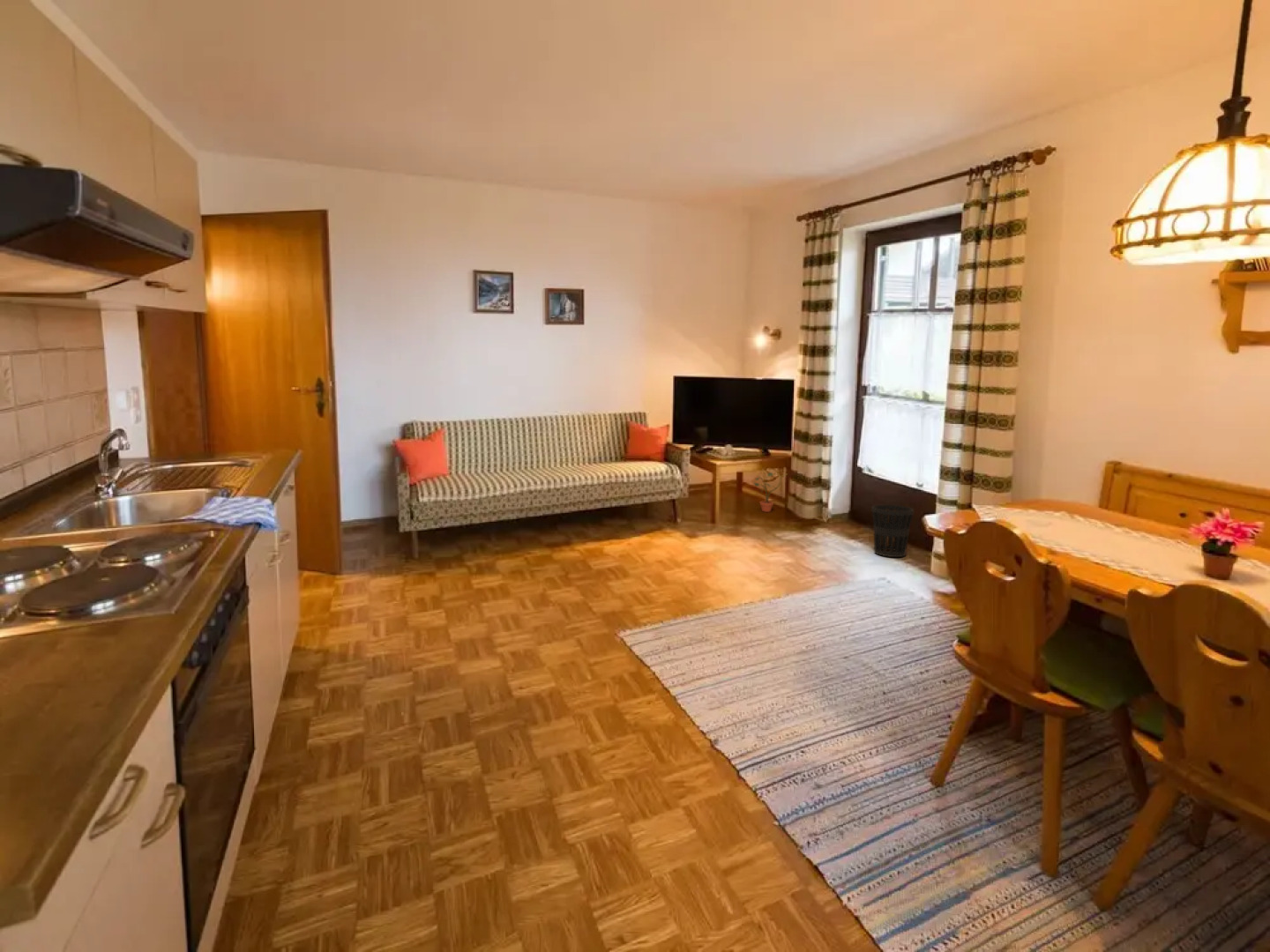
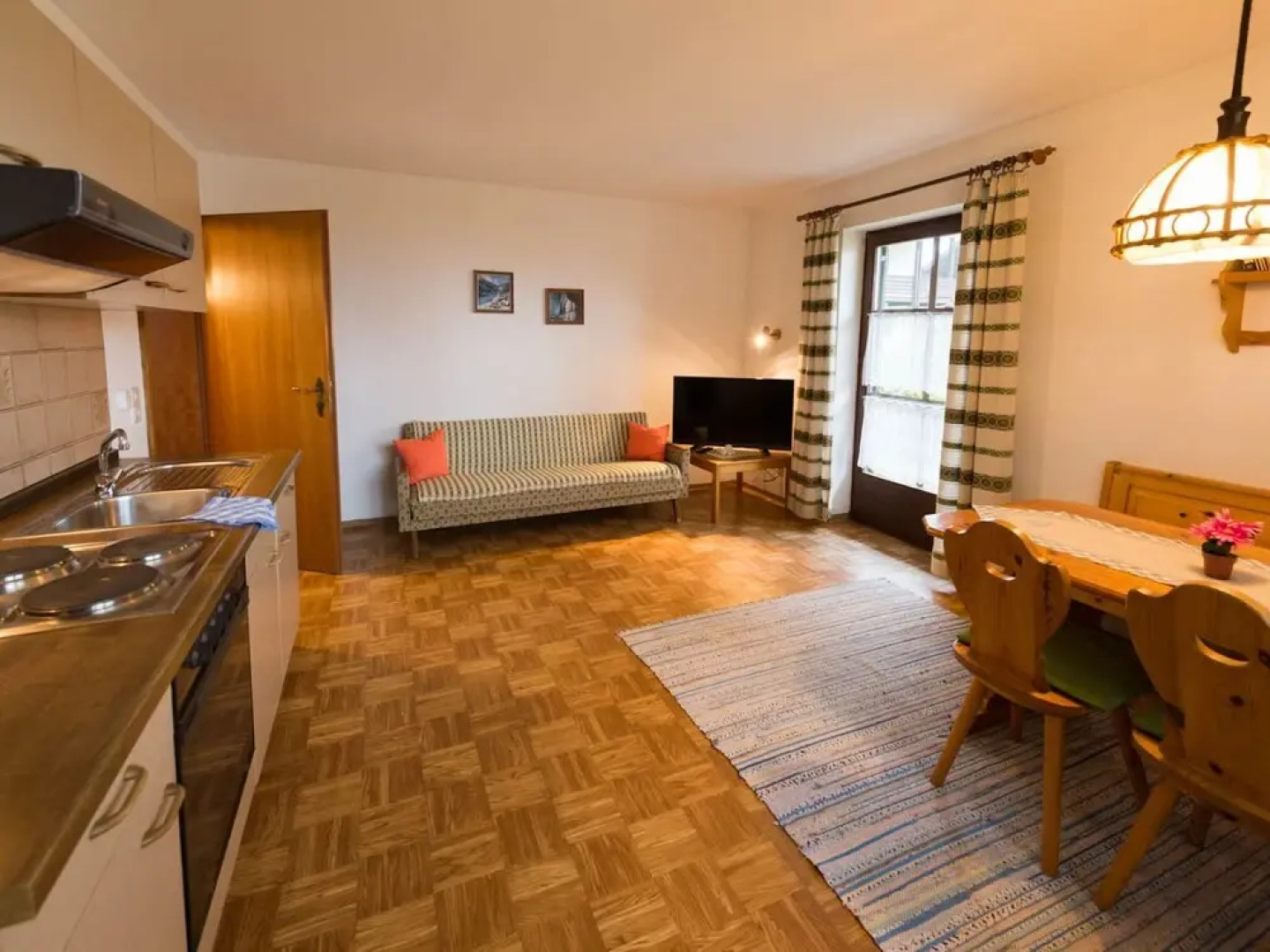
- wastebasket (891, 531)
- potted plant (772, 490)
